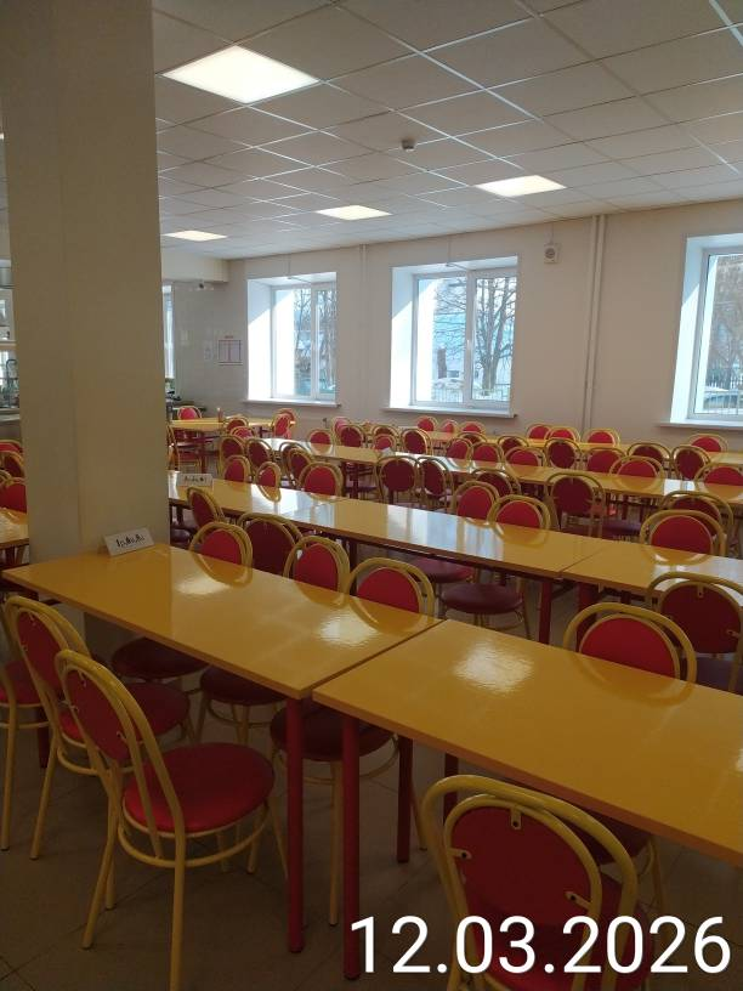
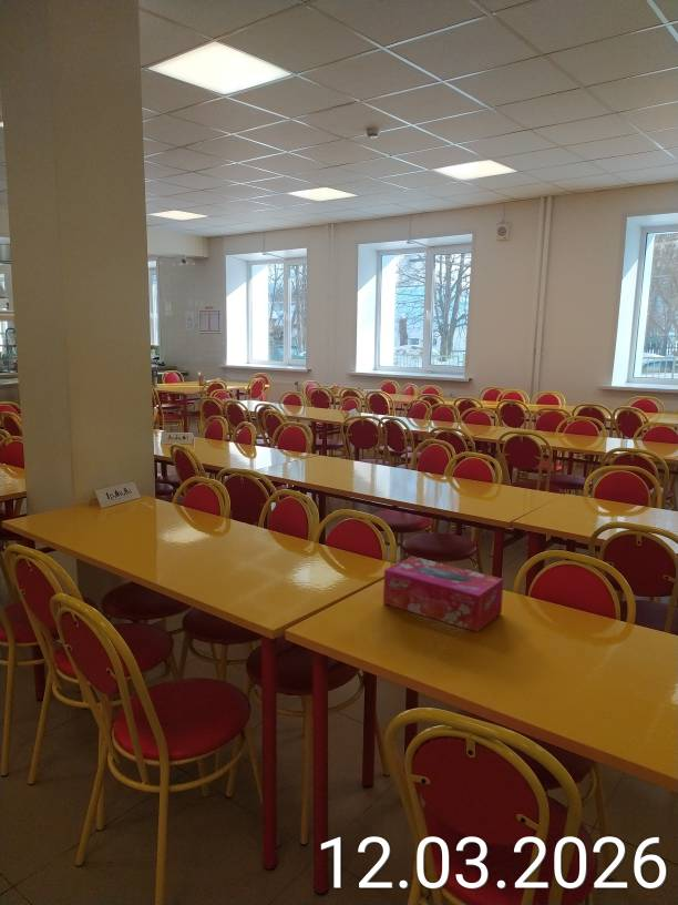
+ tissue box (442, 591)
